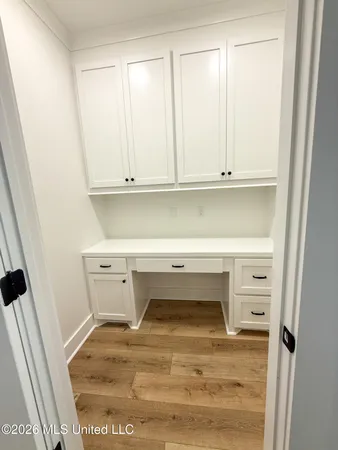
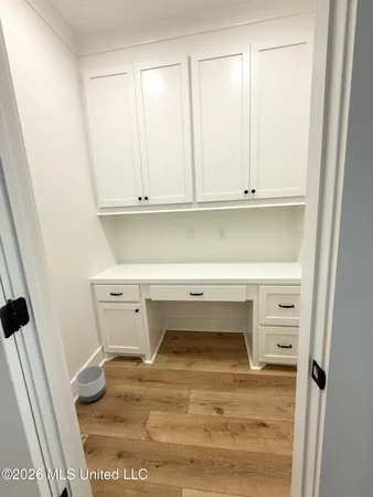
+ planter (90, 383)
